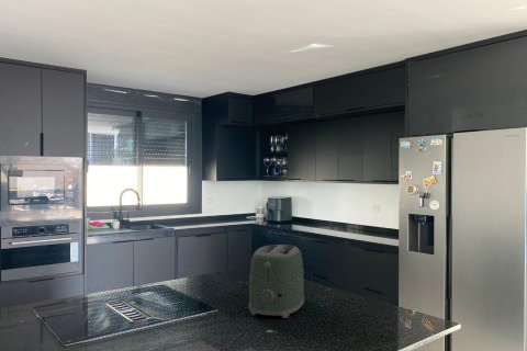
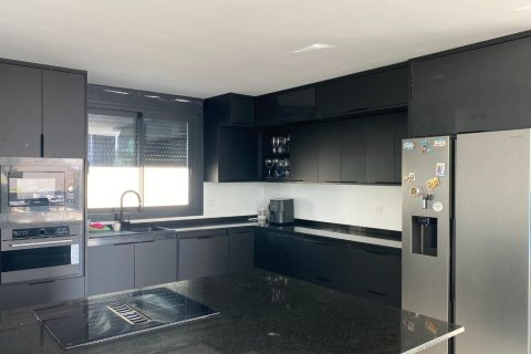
- toaster (277, 276)
